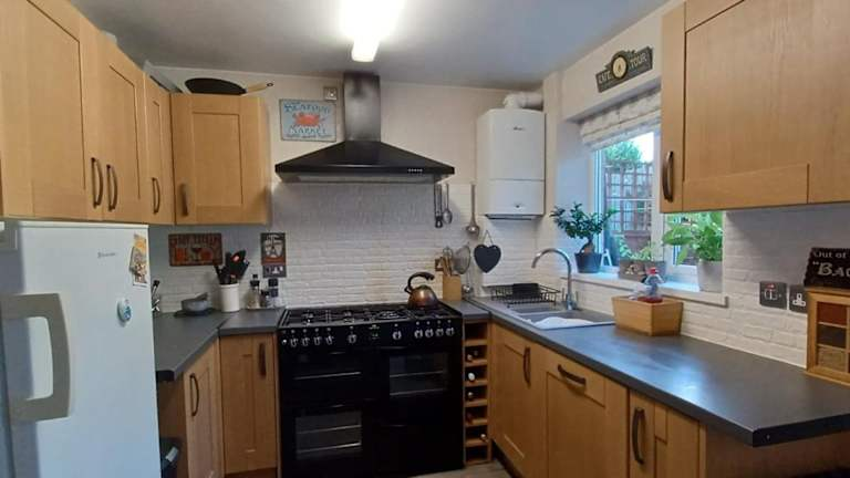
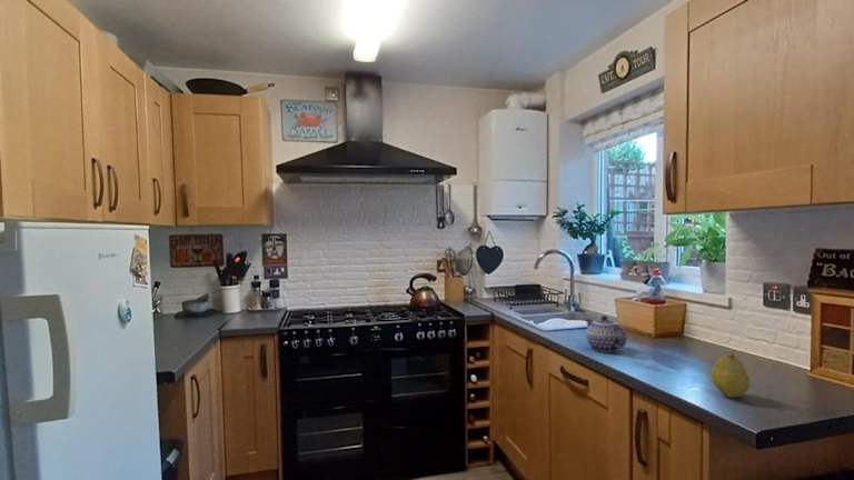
+ fruit (728, 372)
+ teapot (604, 332)
